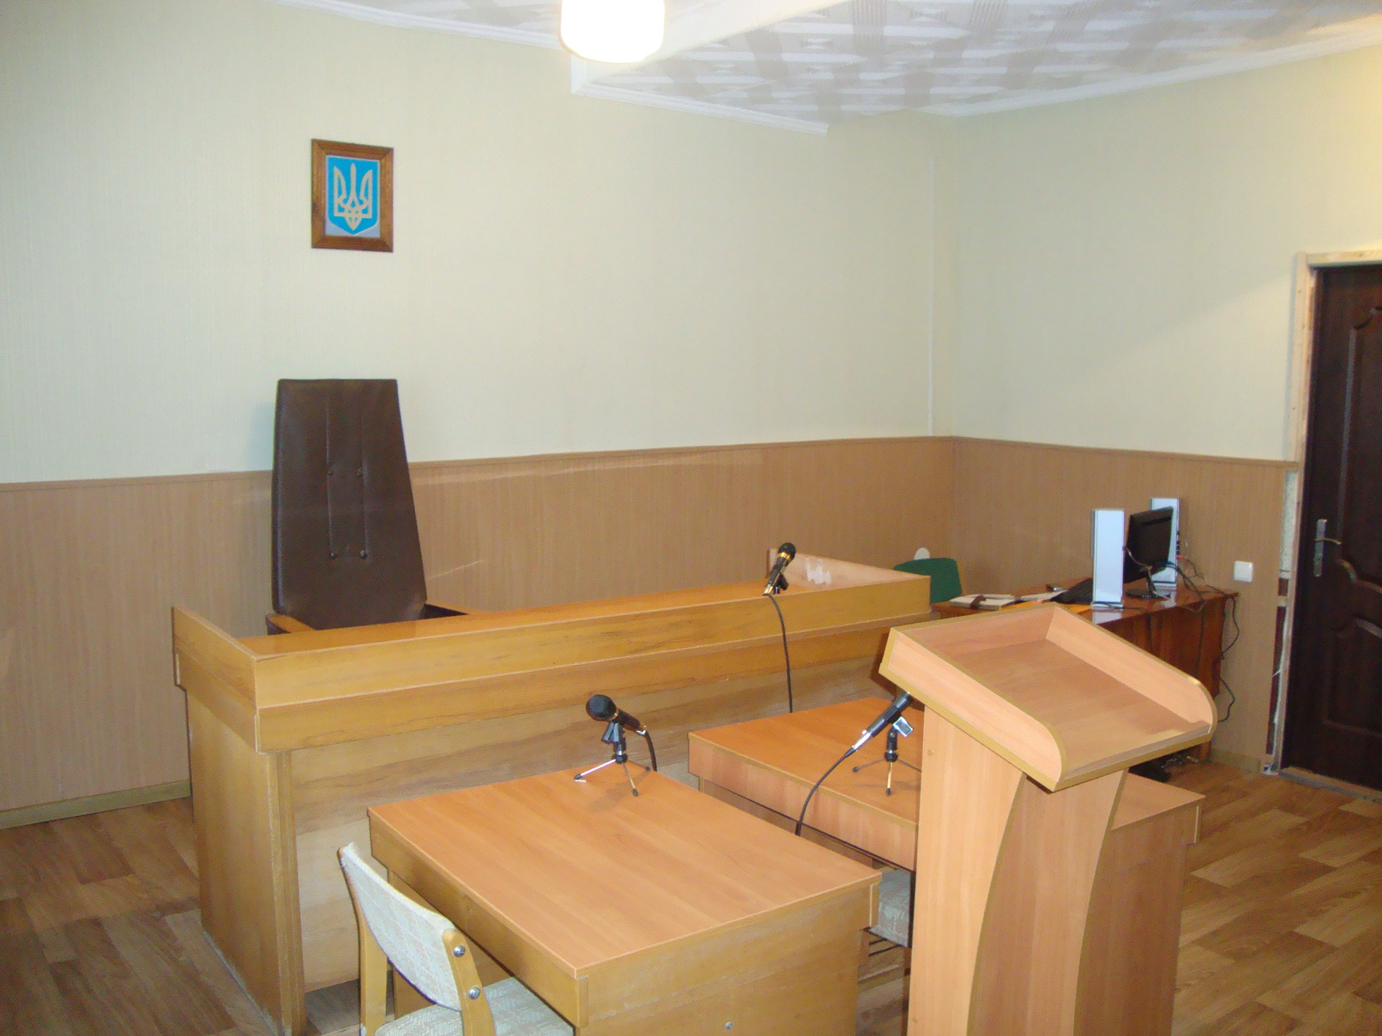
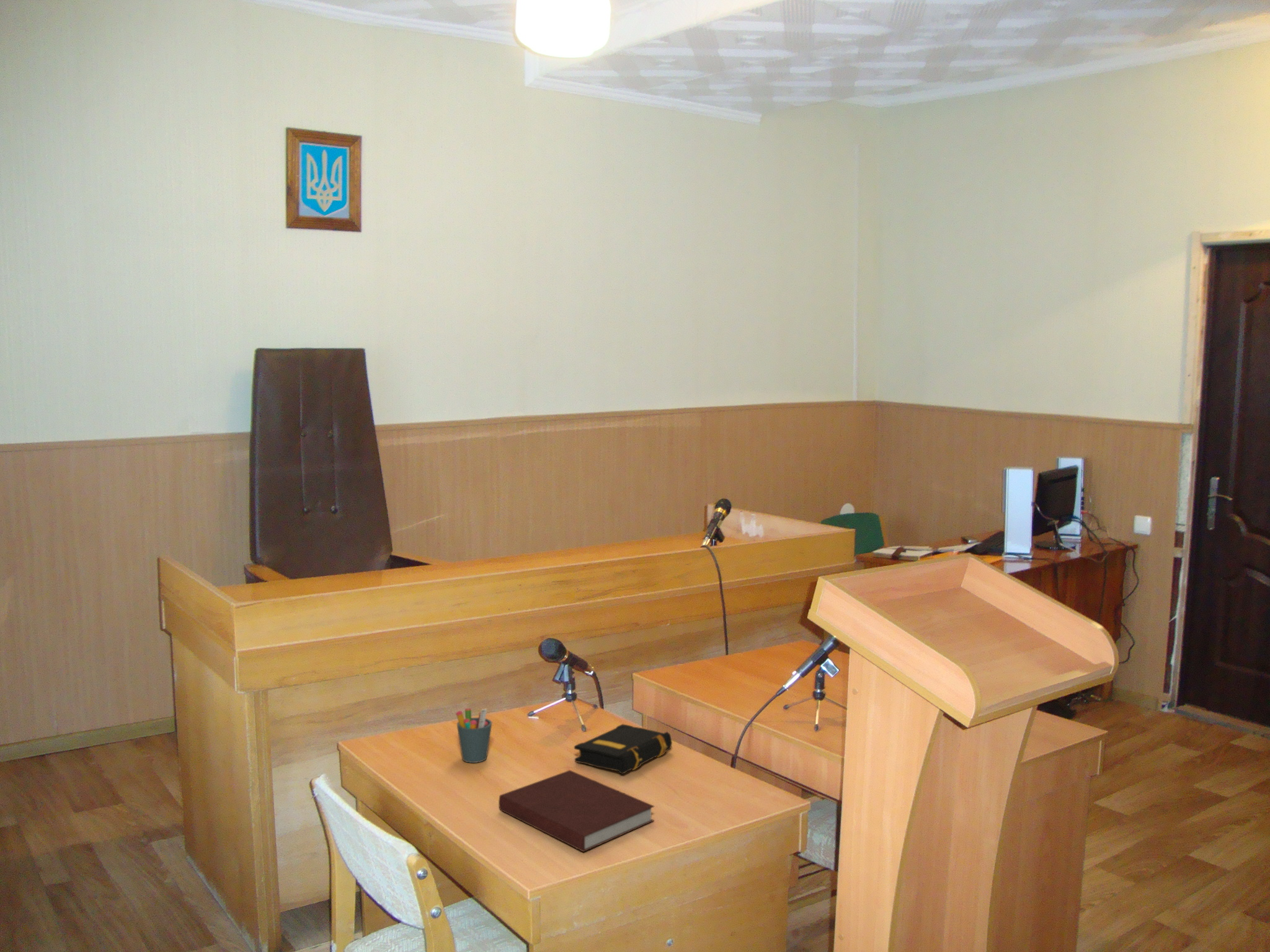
+ notebook (575, 808)
+ pen holder (474, 731)
+ book (629, 744)
